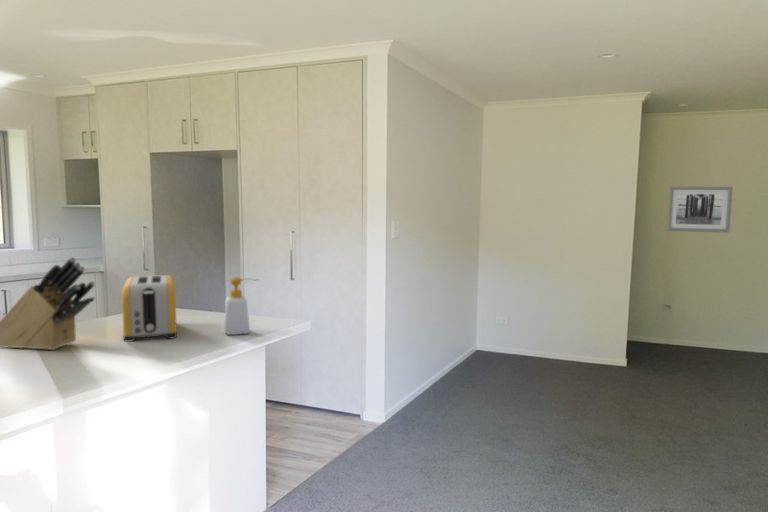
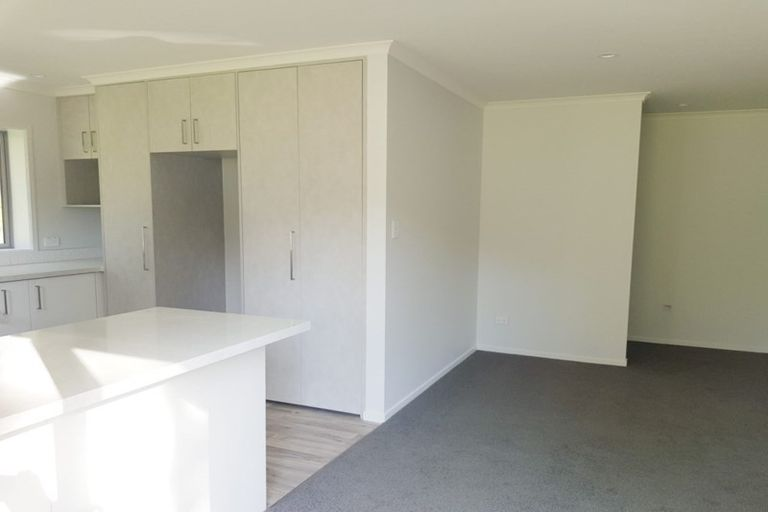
- wall art (698, 209)
- toaster (150, 306)
- soap bottle (241, 304)
- knife block (40, 302)
